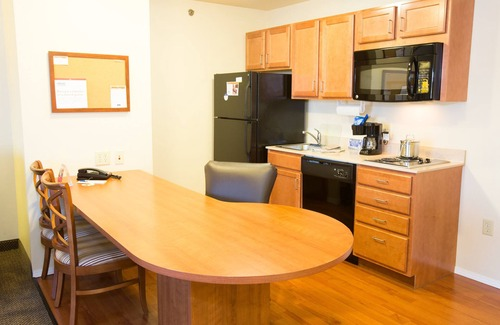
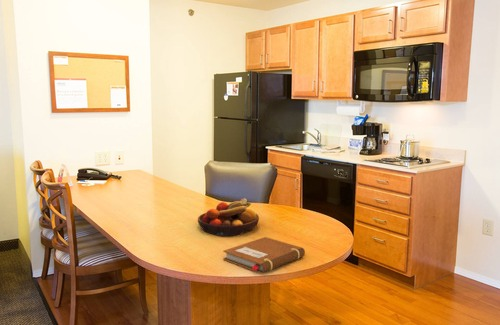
+ fruit bowl (228, 214)
+ notebook (263, 254)
